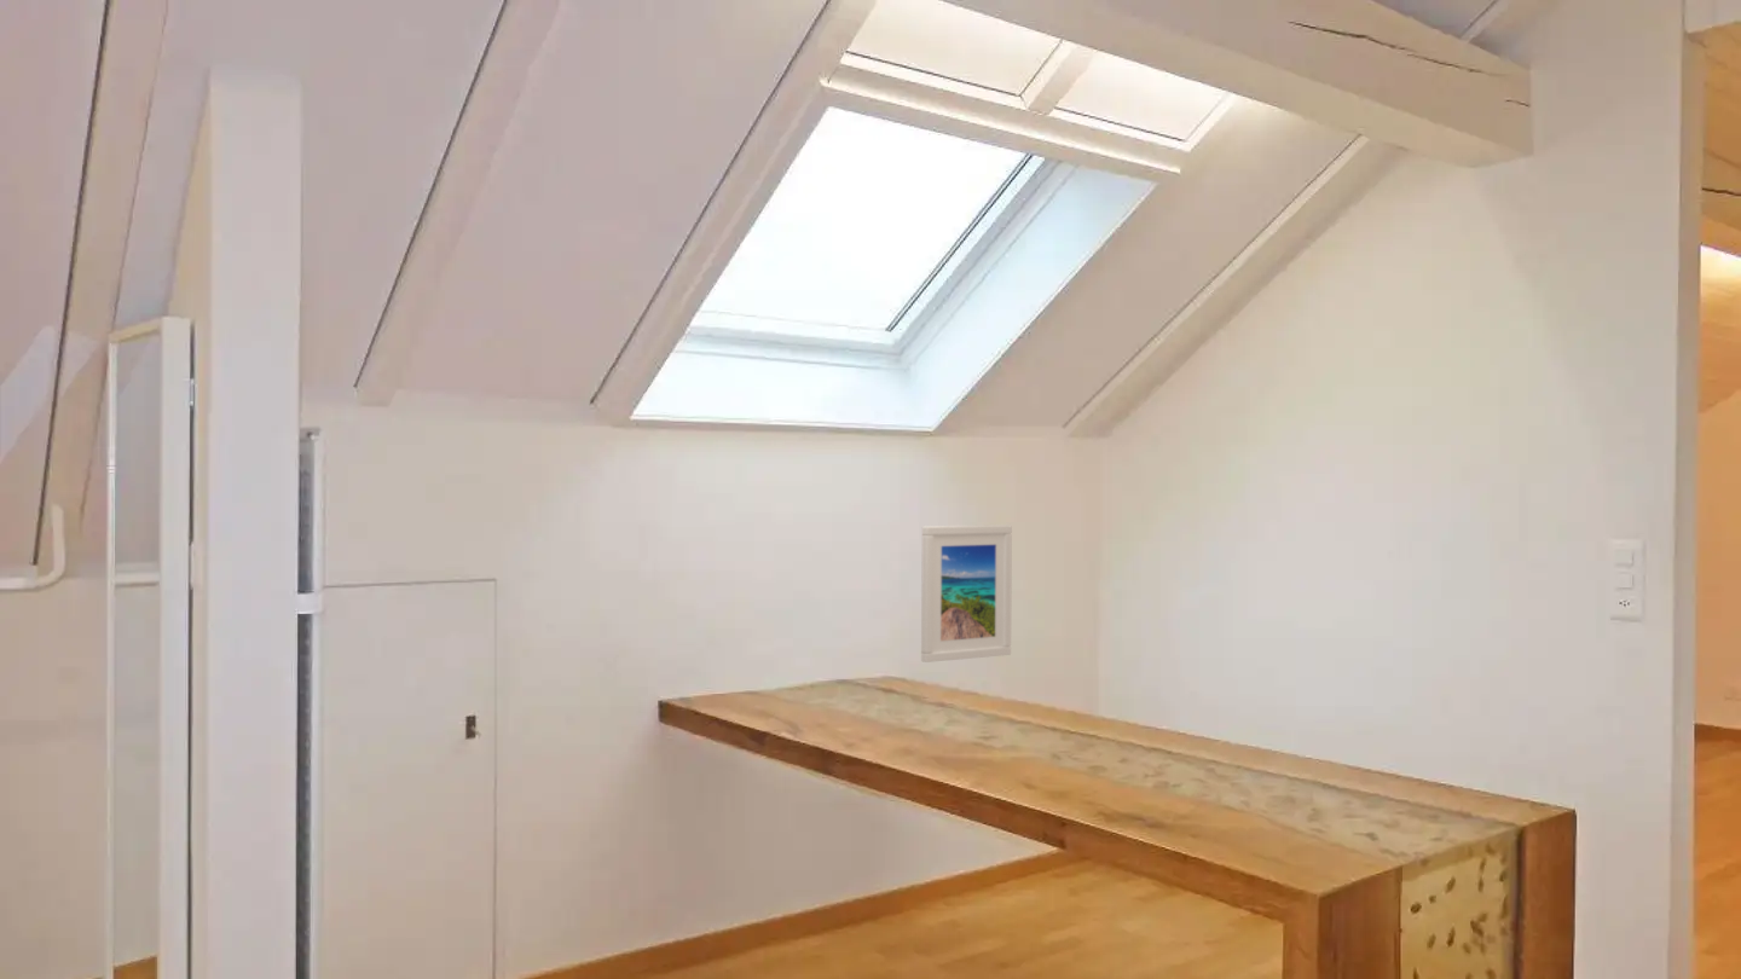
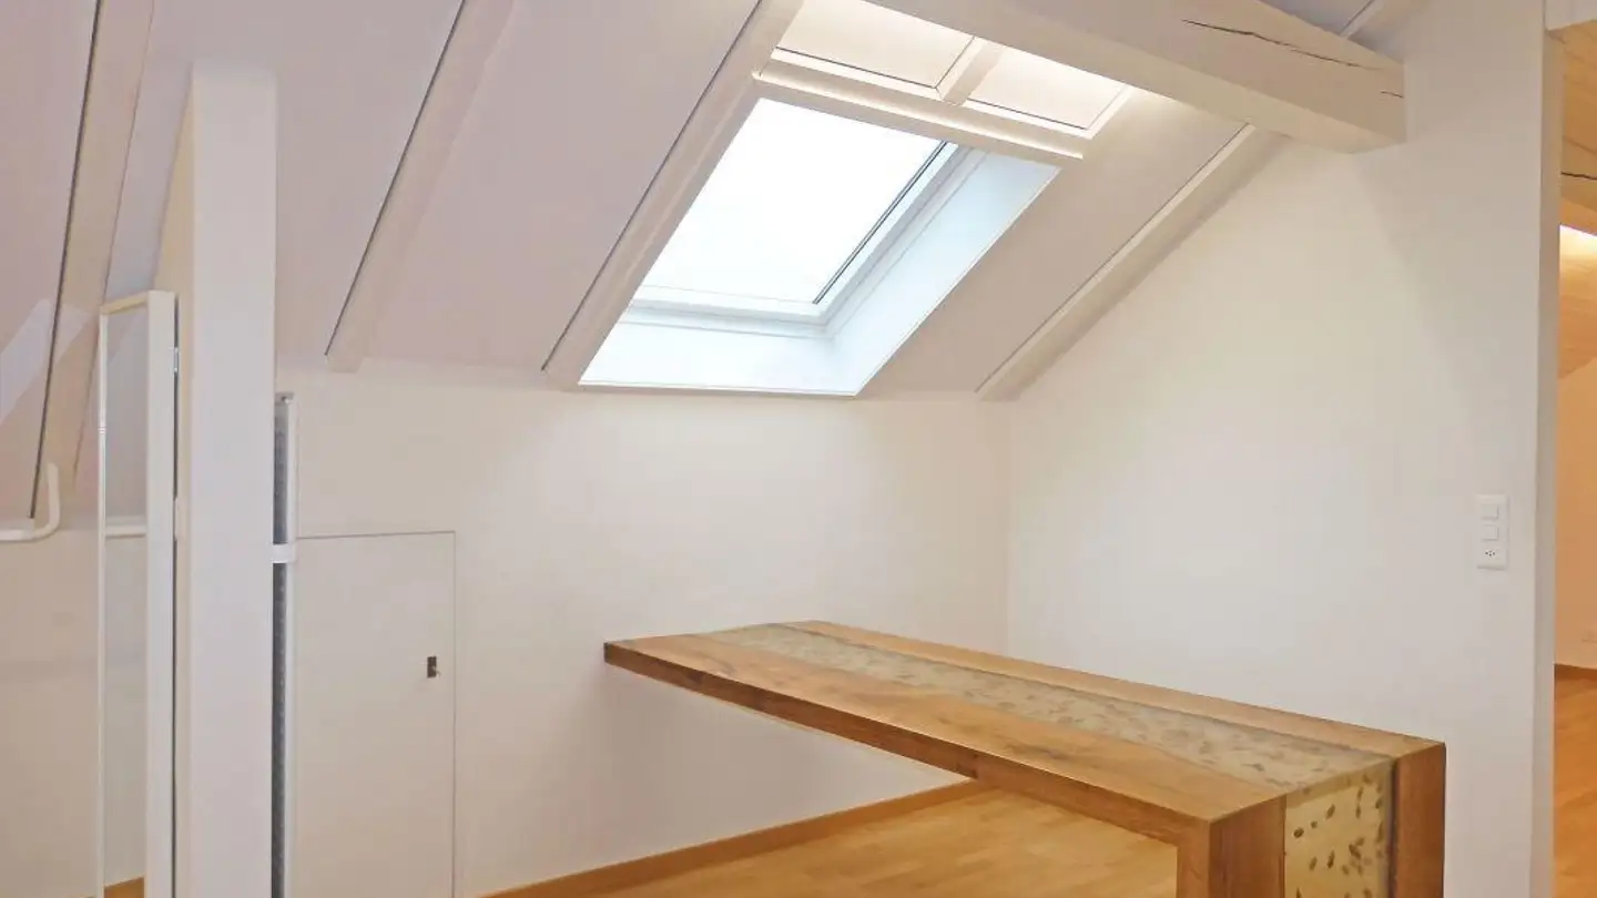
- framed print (967, 591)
